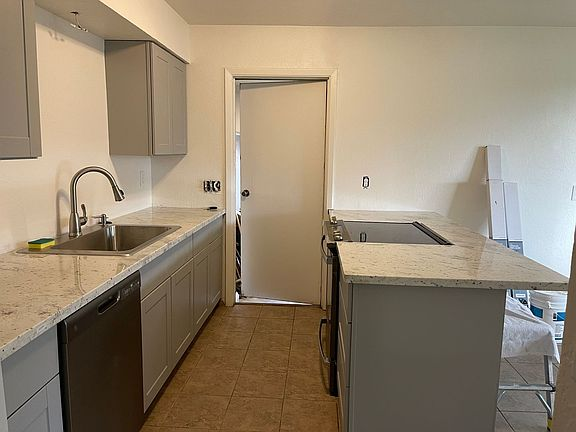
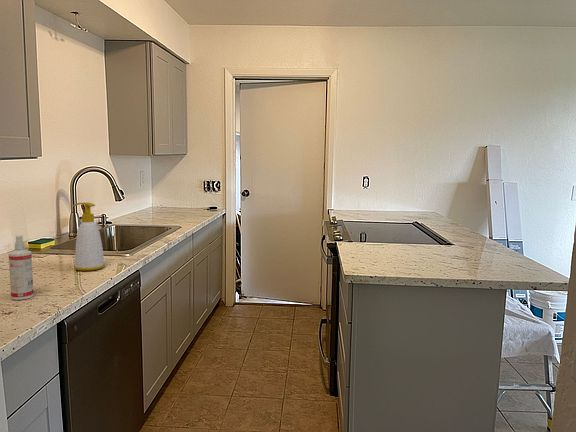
+ soap bottle (88, 235)
+ spray bottle (20, 266)
